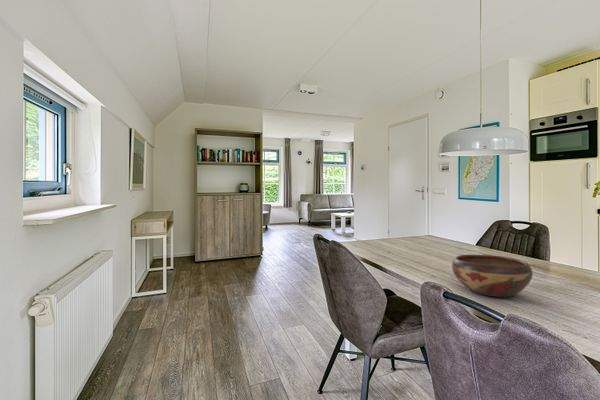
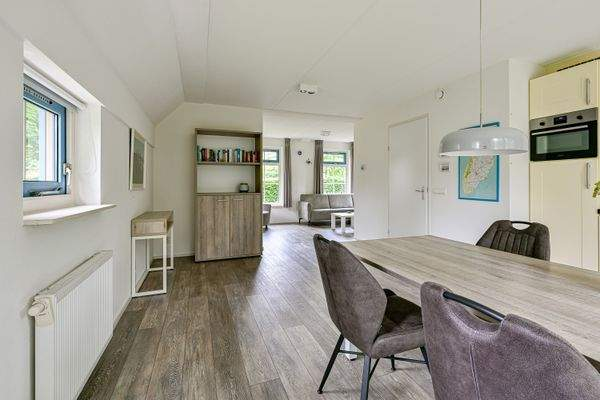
- decorative bowl (489, 275)
